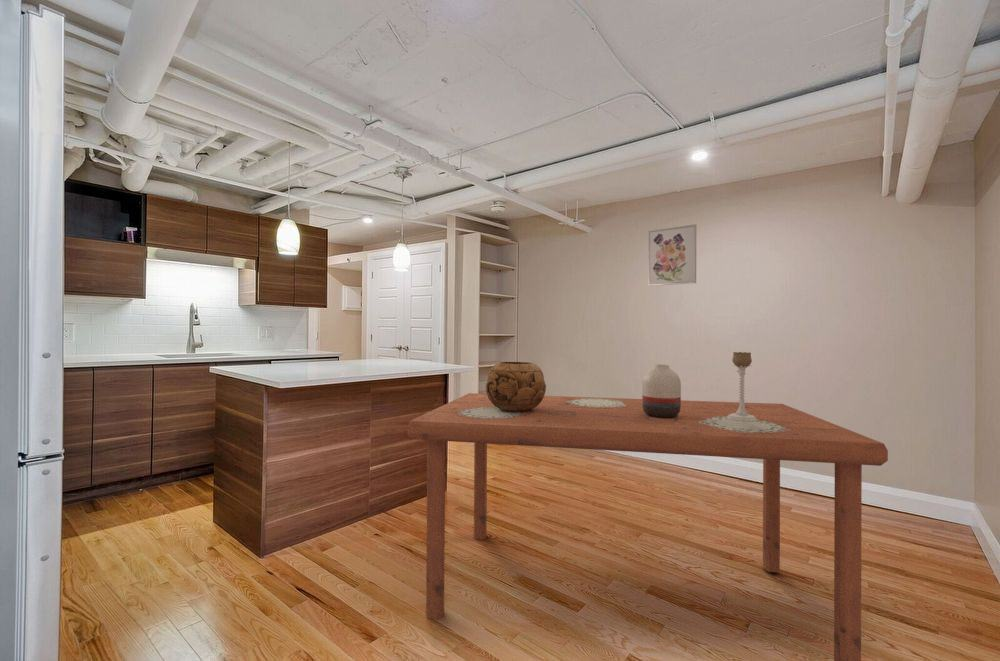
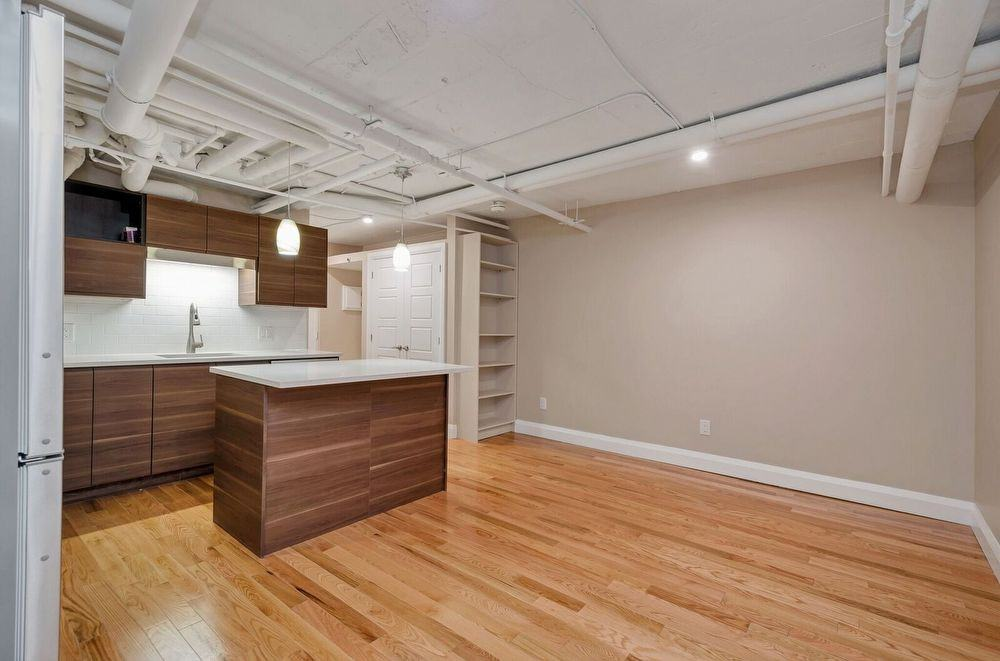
- vase (661, 389)
- table (617, 450)
- candle holder (741, 385)
- decorative bowl (515, 385)
- wall art (671, 256)
